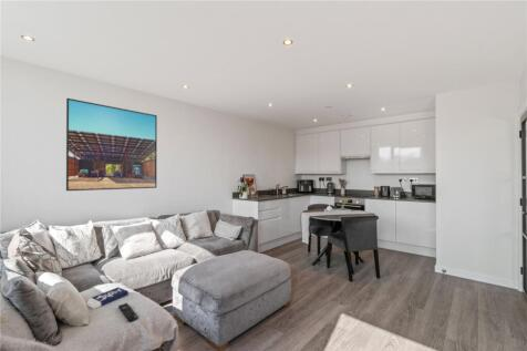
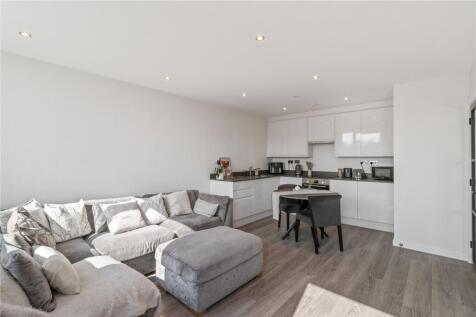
- book (106, 297)
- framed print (116, 148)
- remote control (127, 311)
